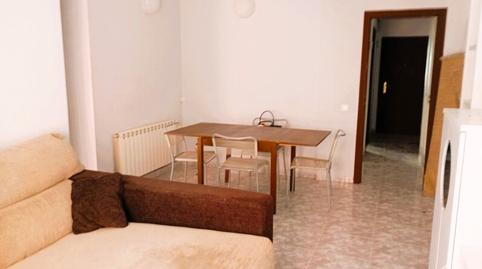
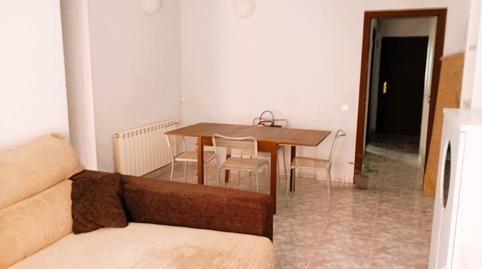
+ potted plant (363, 170)
